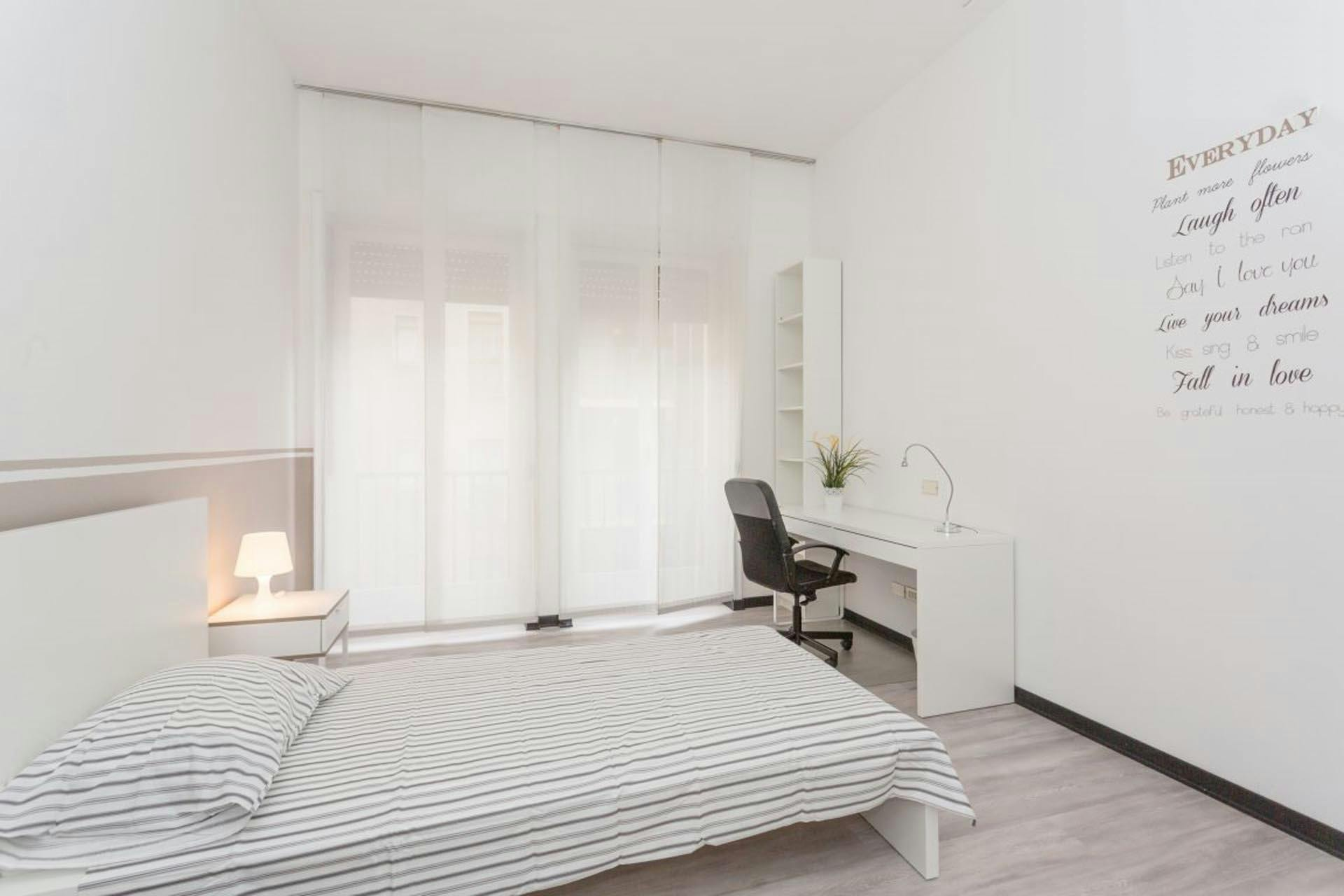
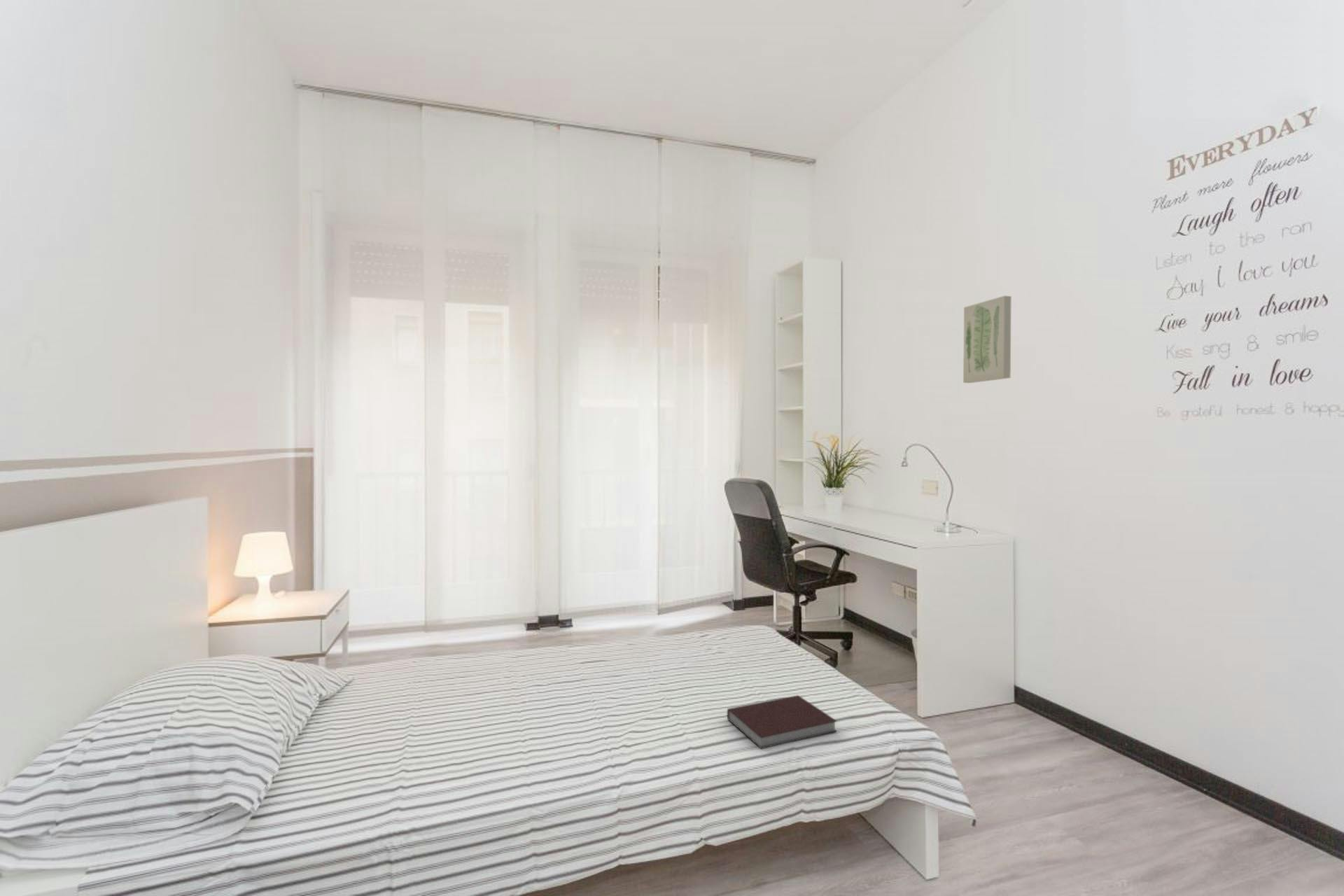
+ wall art (986, 341)
+ notebook (780, 720)
